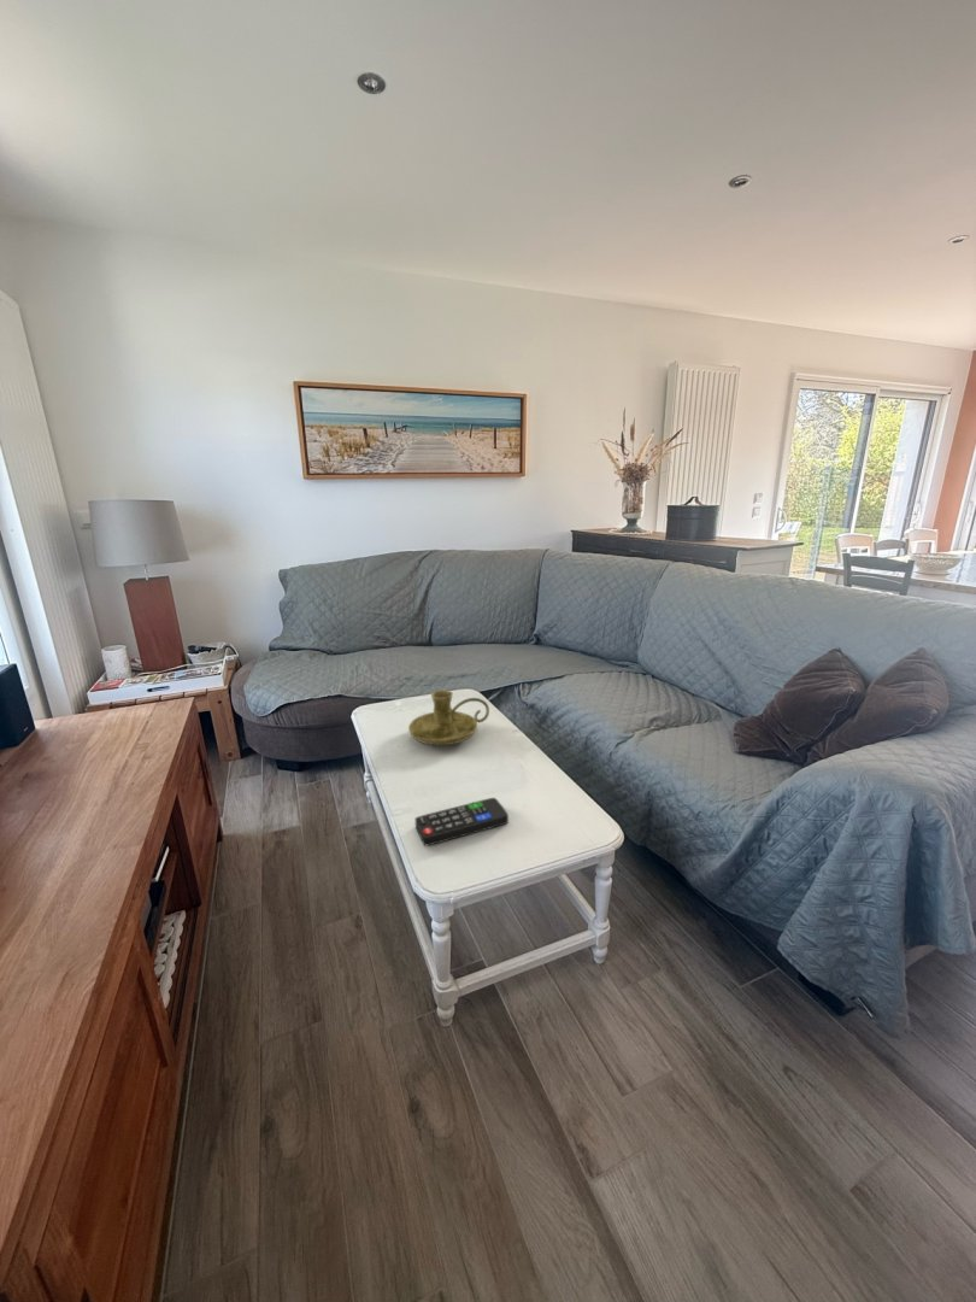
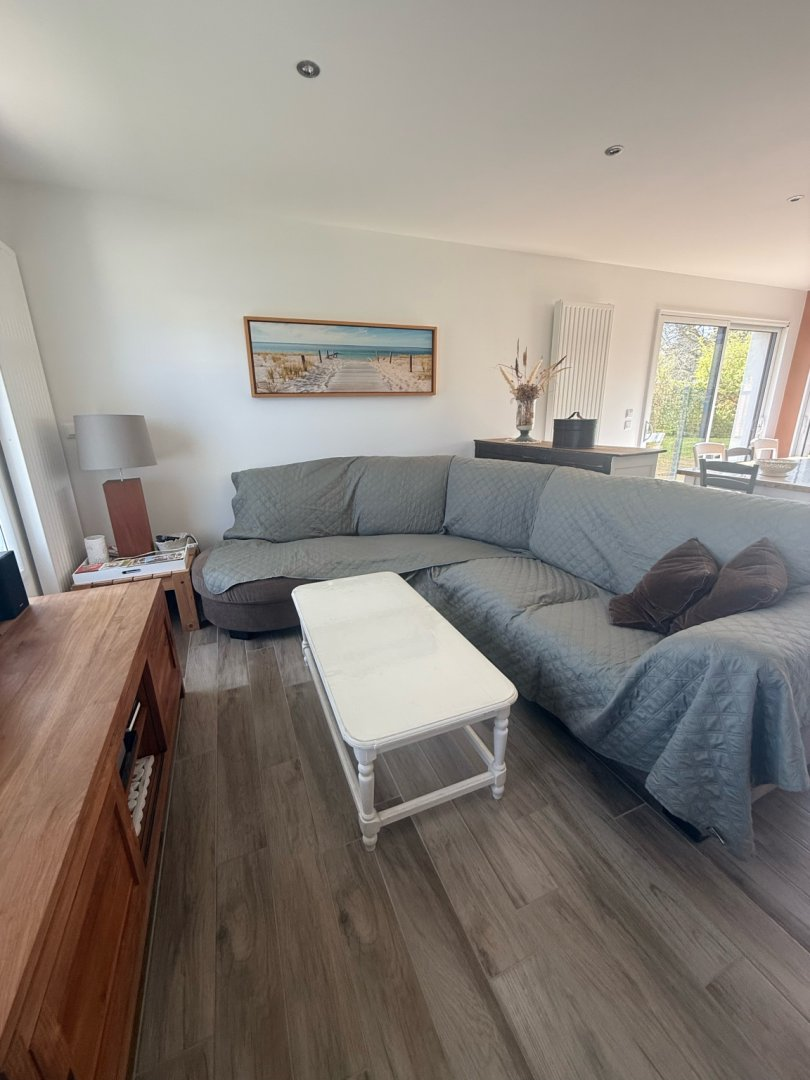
- candle holder (449, 714)
- remote control (461, 819)
